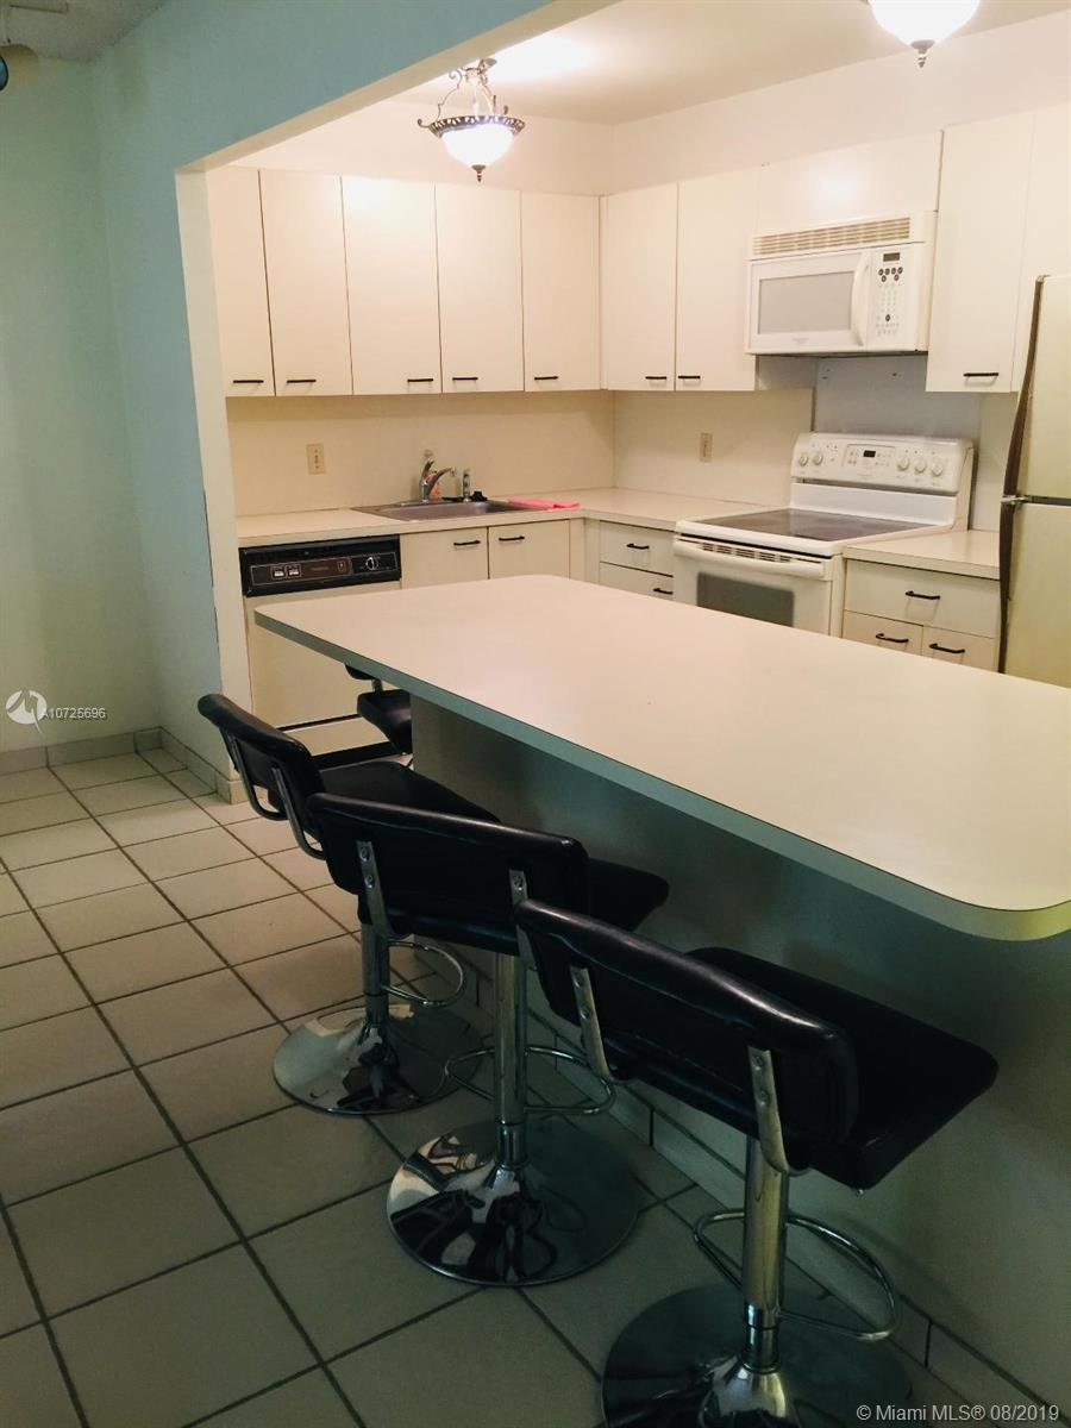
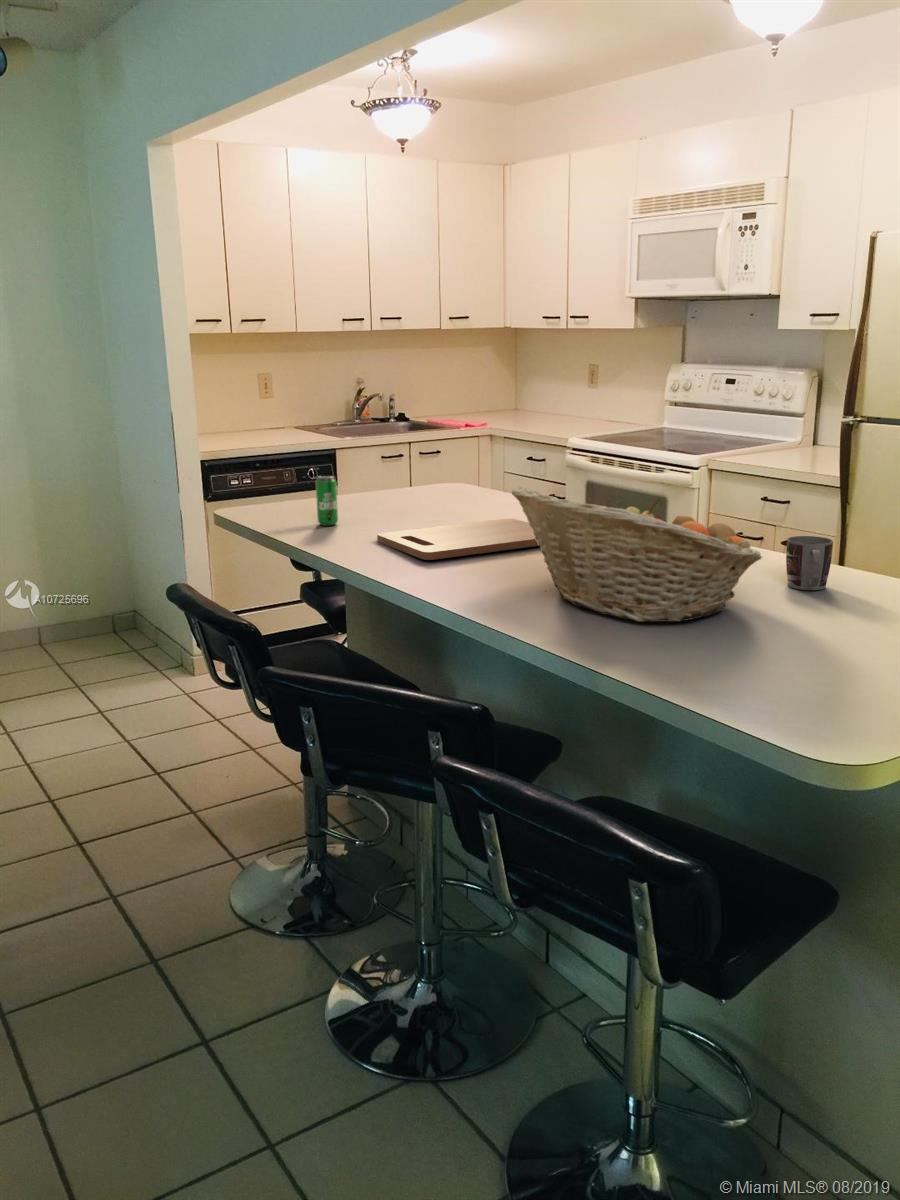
+ beverage can (326, 500)
+ fruit basket (630, 543)
+ mug (810, 565)
+ cutting board (472, 537)
